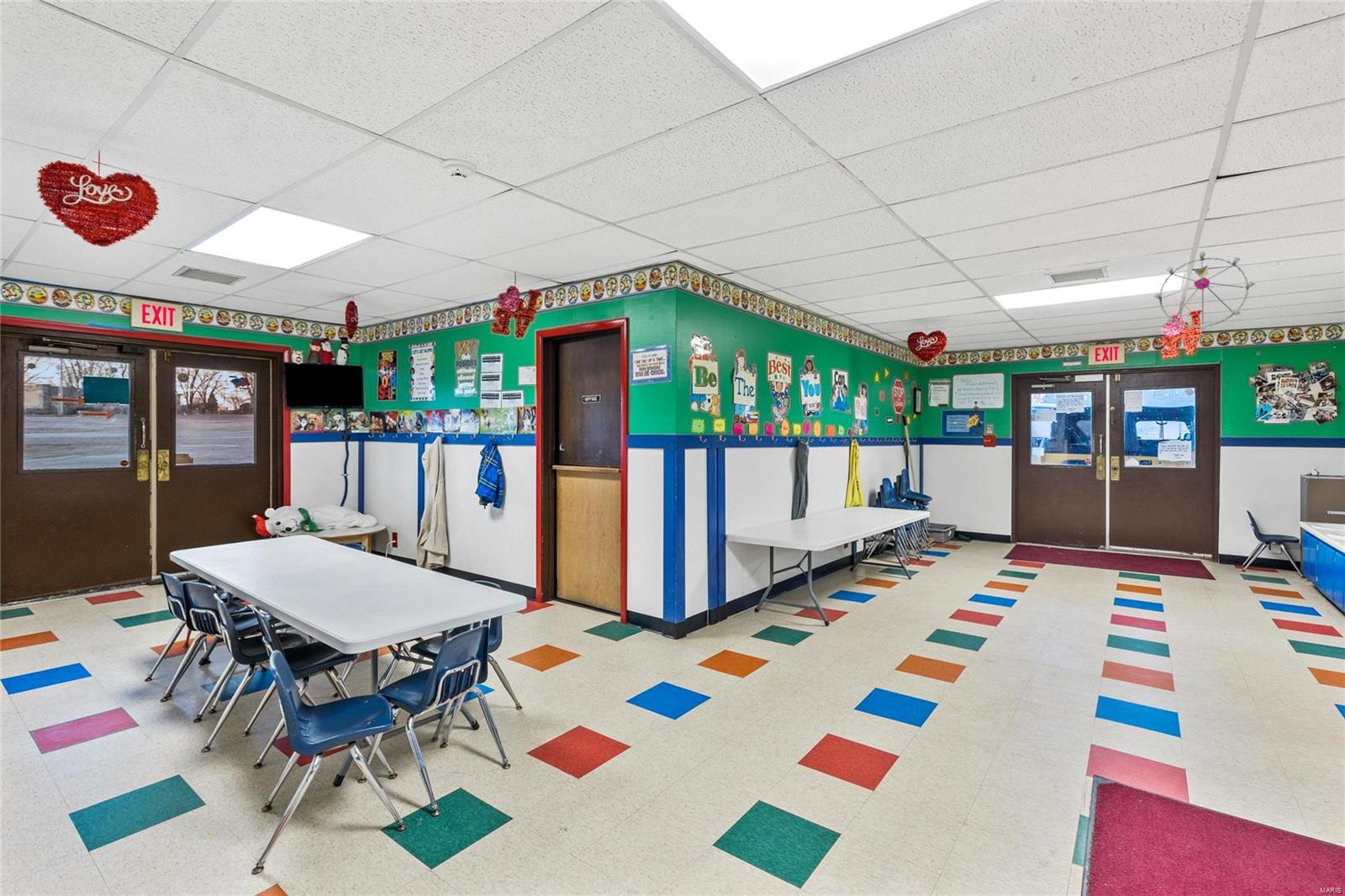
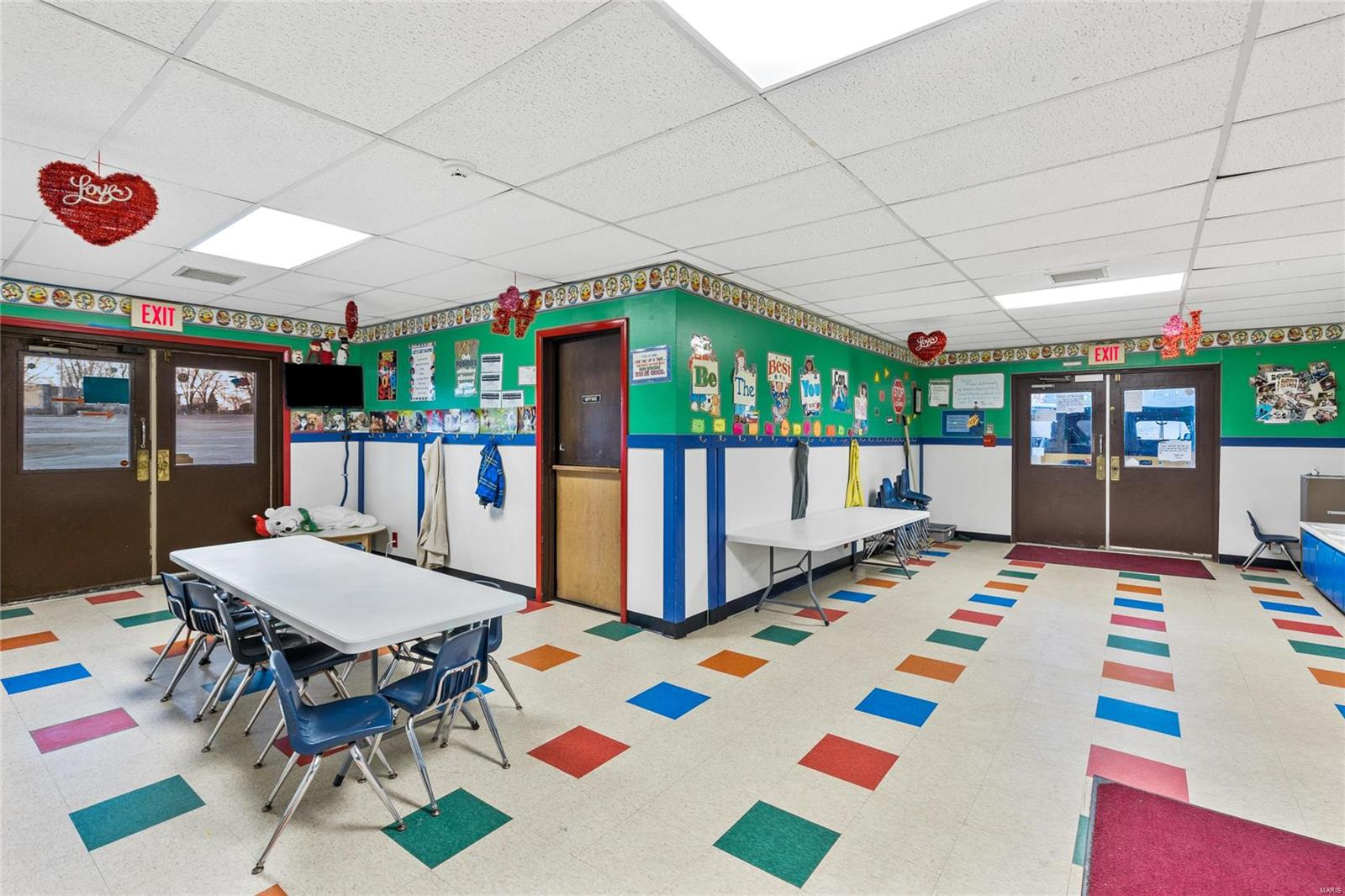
- ceiling mobile (1202, 282)
